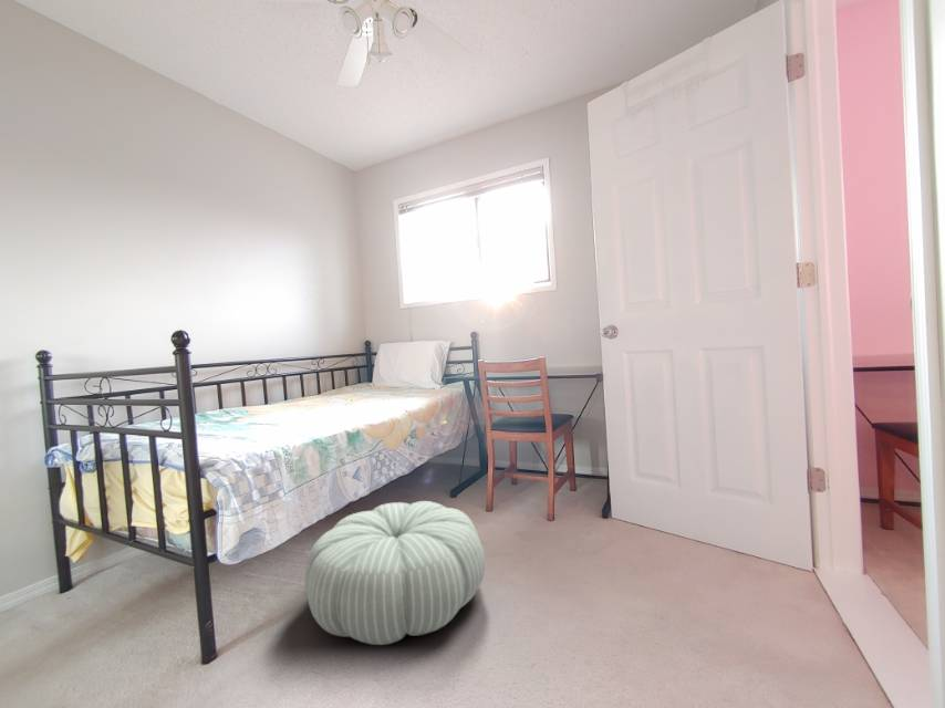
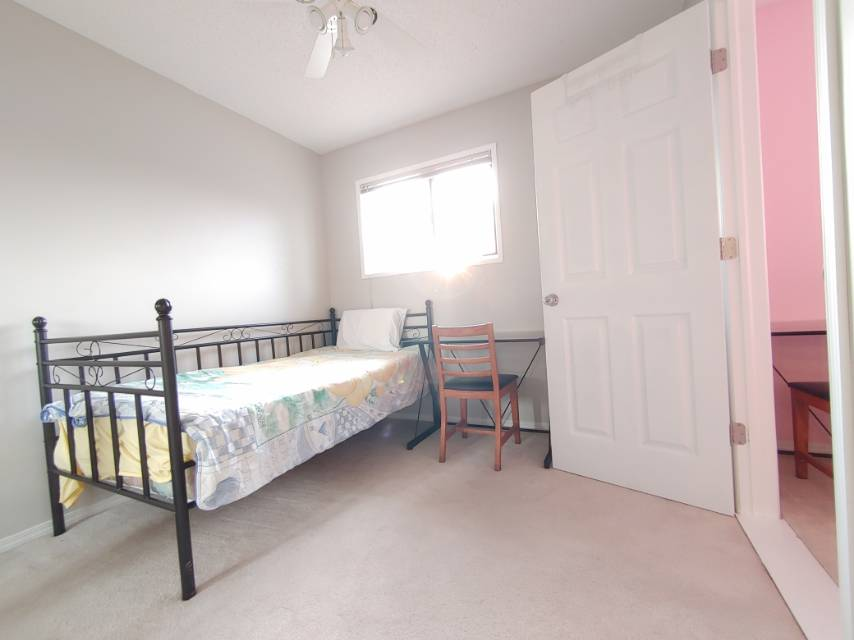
- pouf (397, 560)
